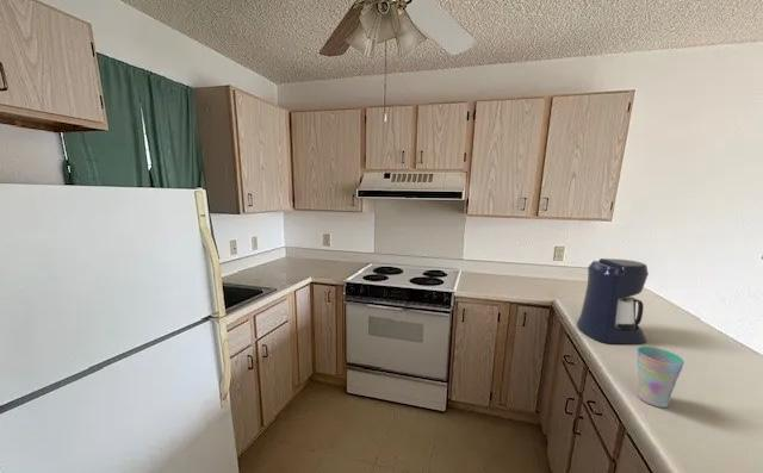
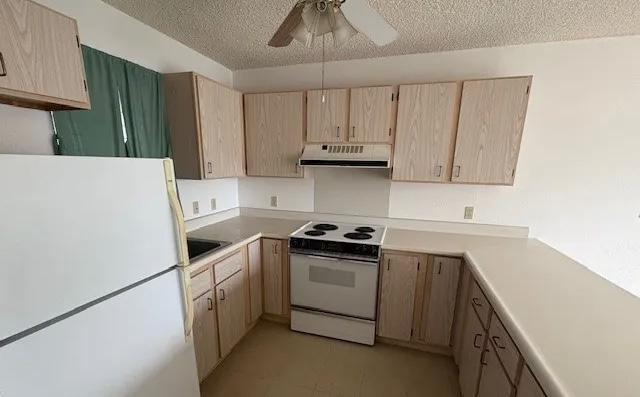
- cup (656, 376)
- coffee maker (613, 298)
